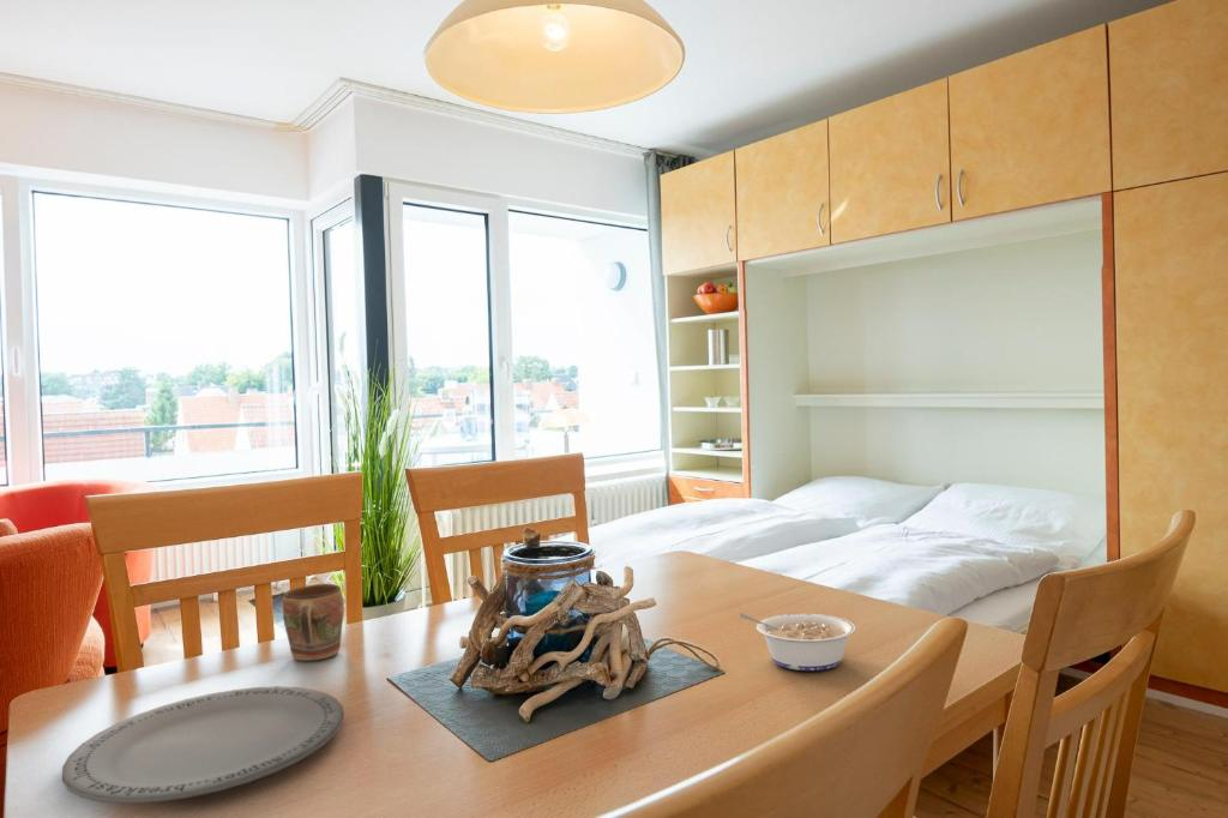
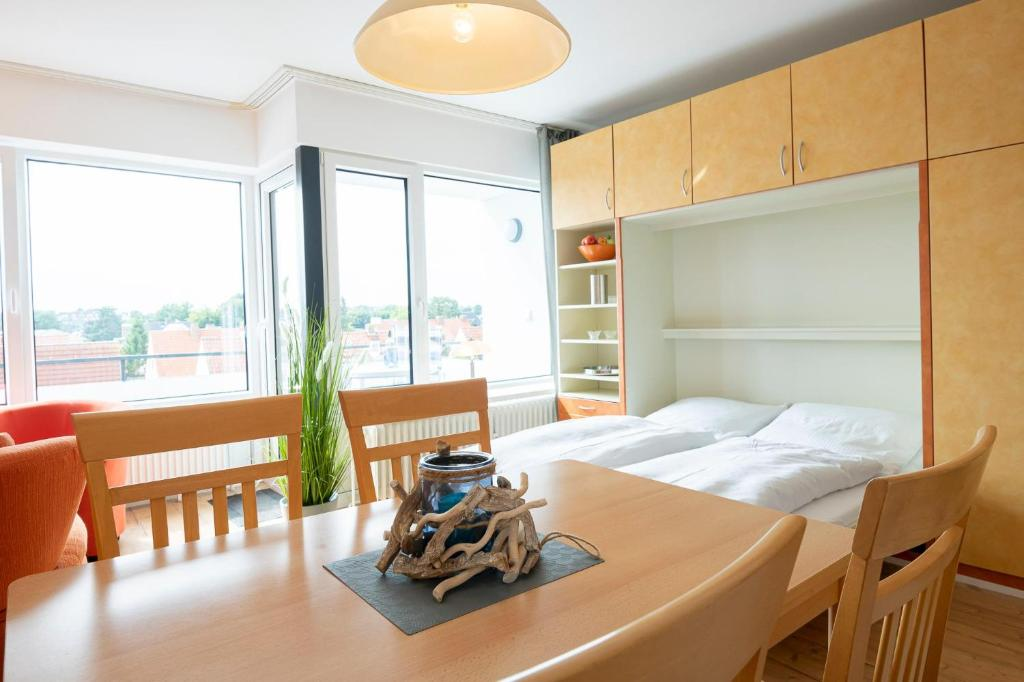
- plate (213, 740)
- legume (801, 639)
- mug (311, 622)
